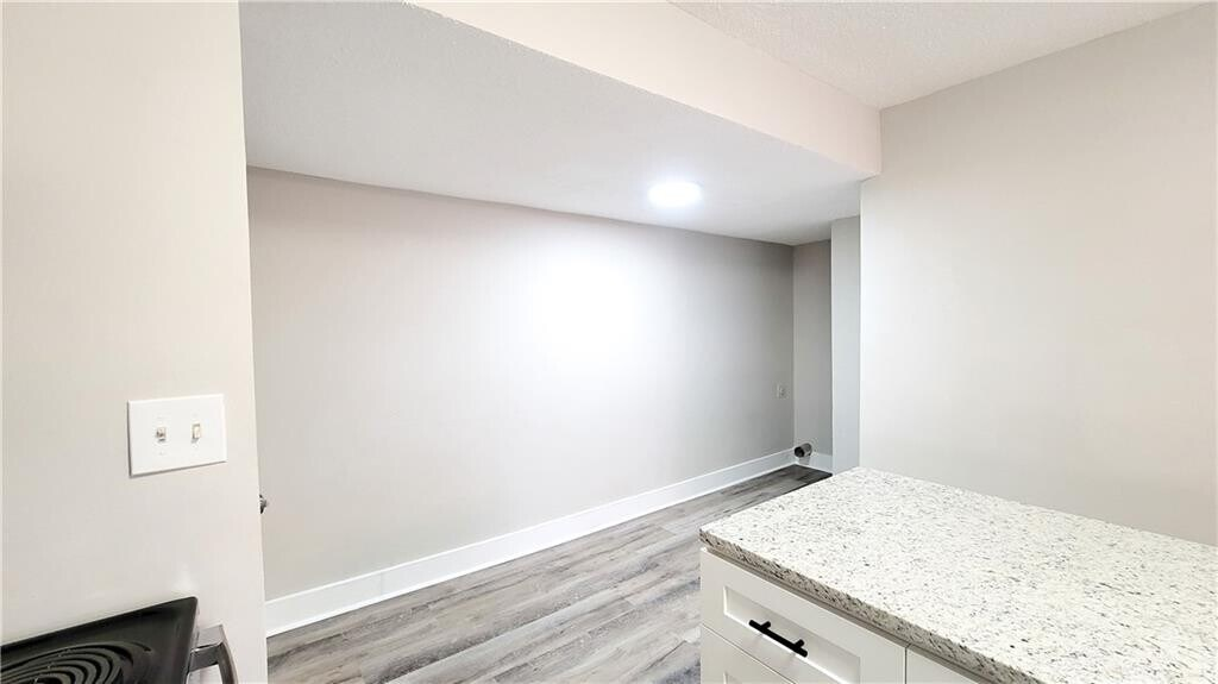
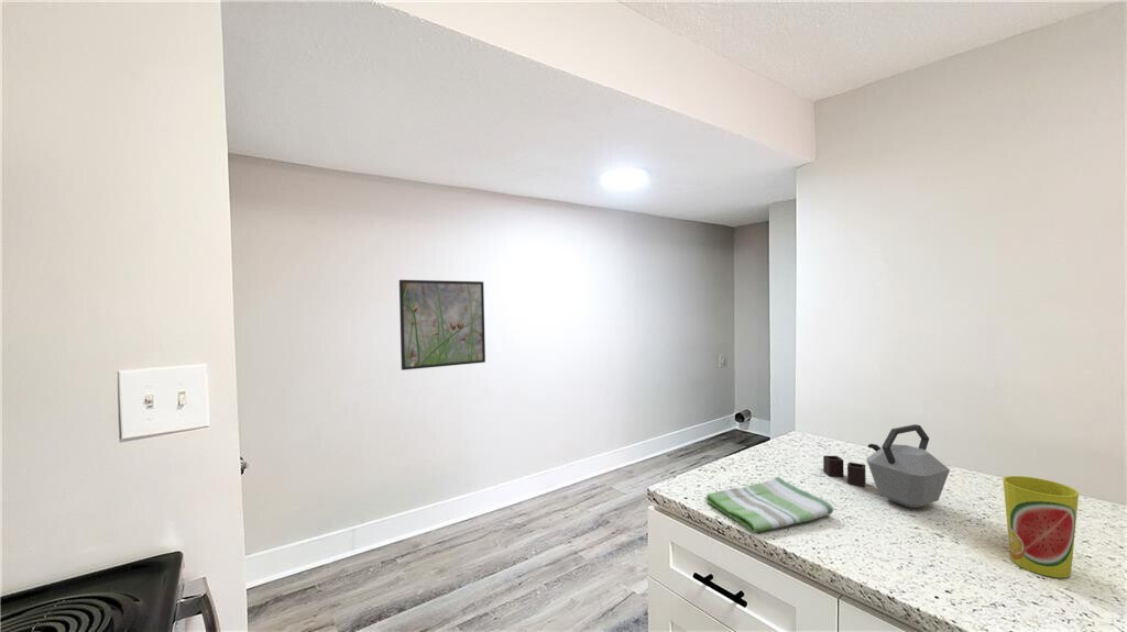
+ dish towel (767, 501)
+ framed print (444, 323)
+ kettle (875, 455)
+ cup (1039, 525)
